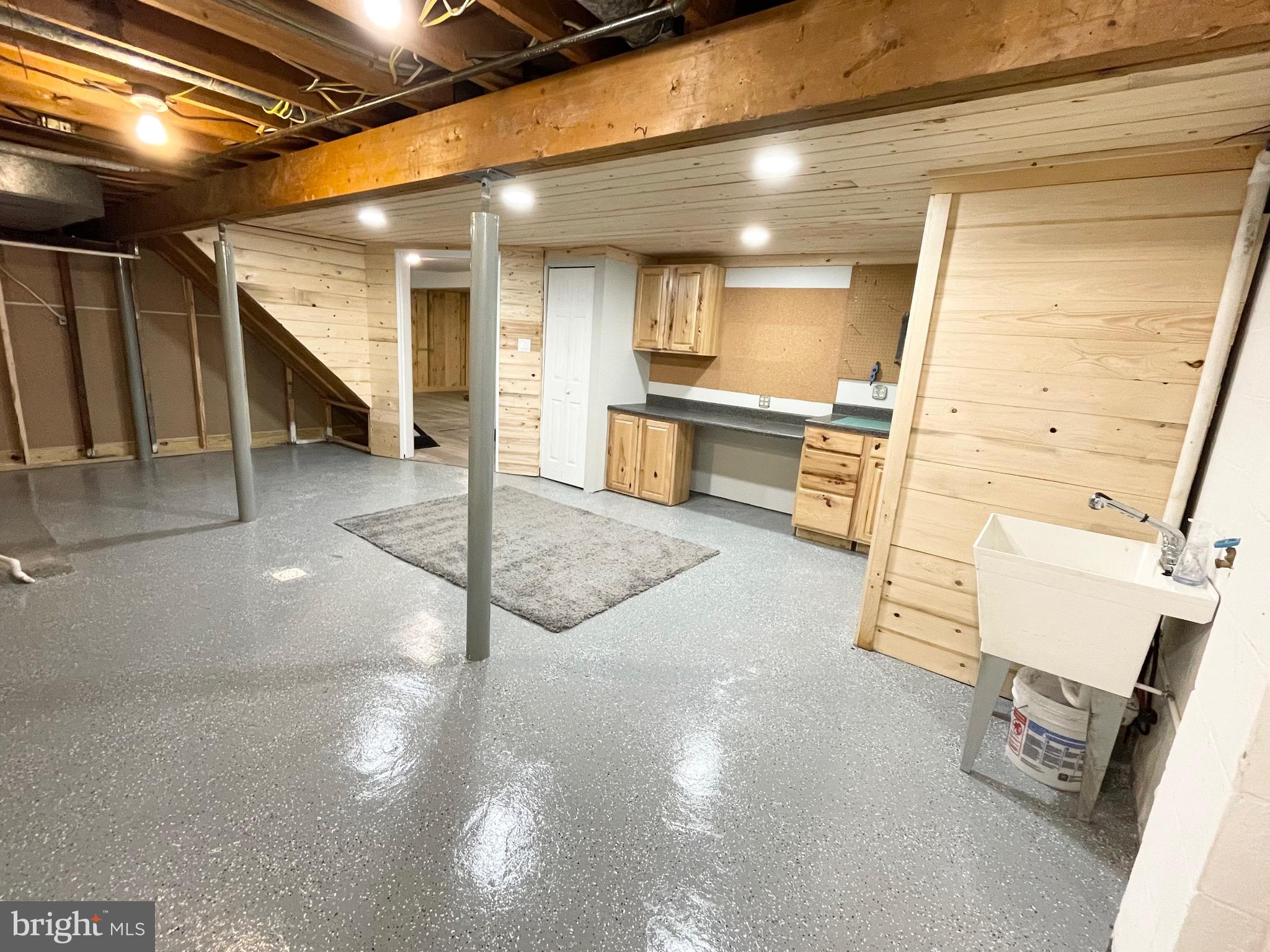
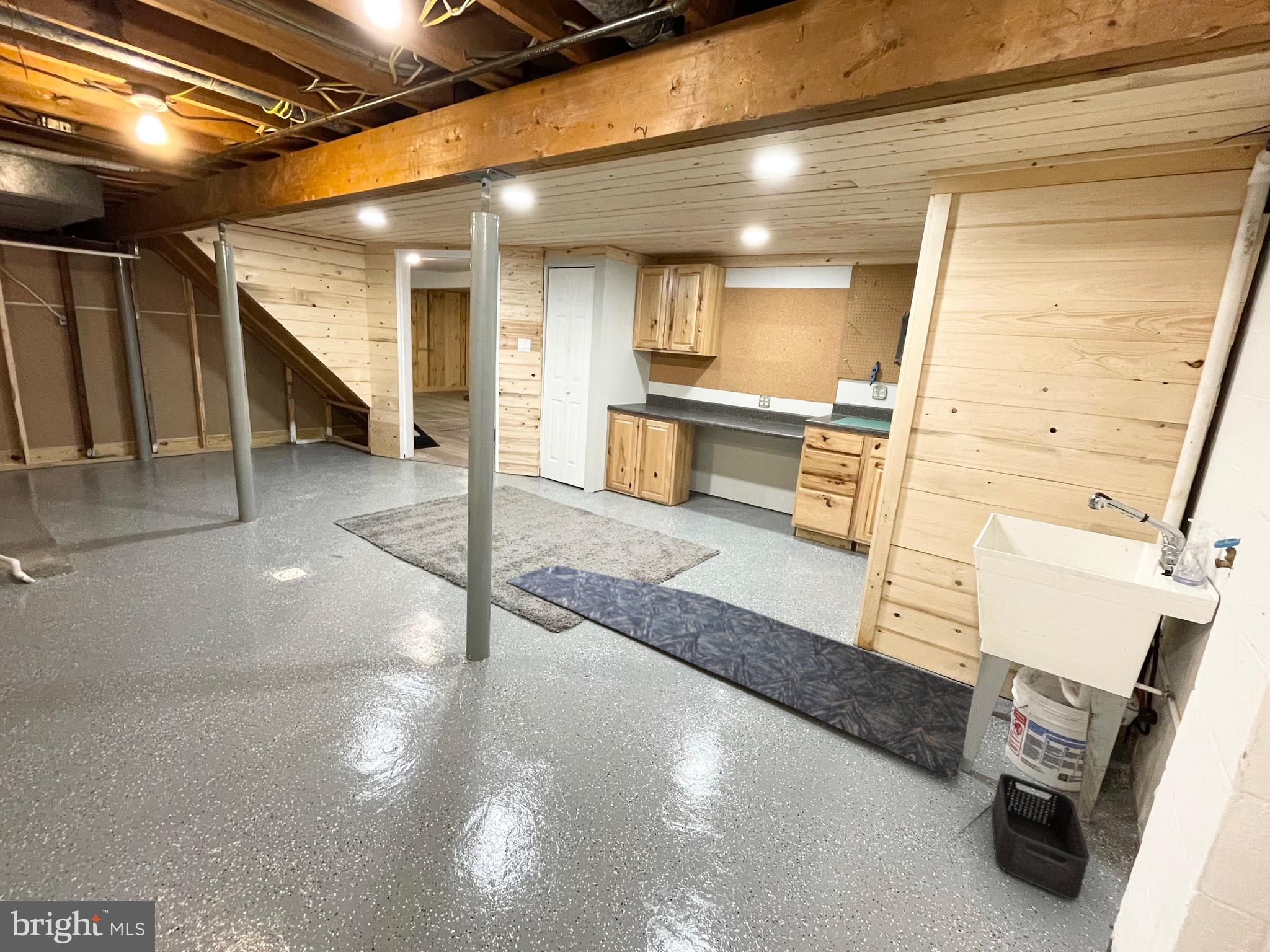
+ storage bin (1036, 831)
+ rug (708, 628)
